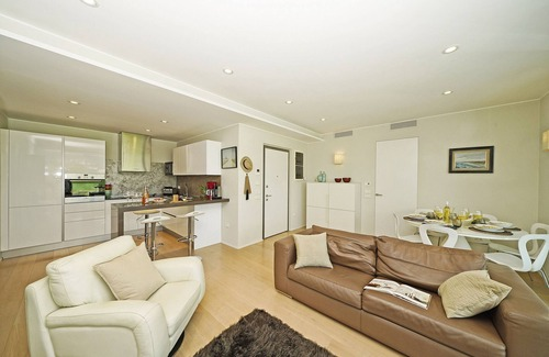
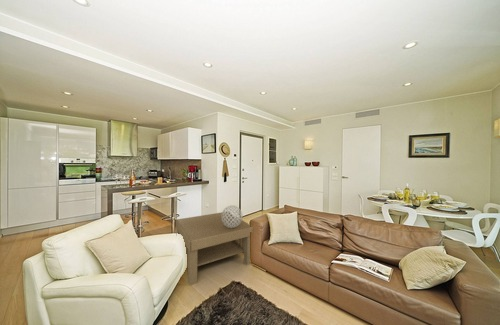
+ decorative sphere (232, 216)
+ coffee table (212, 240)
